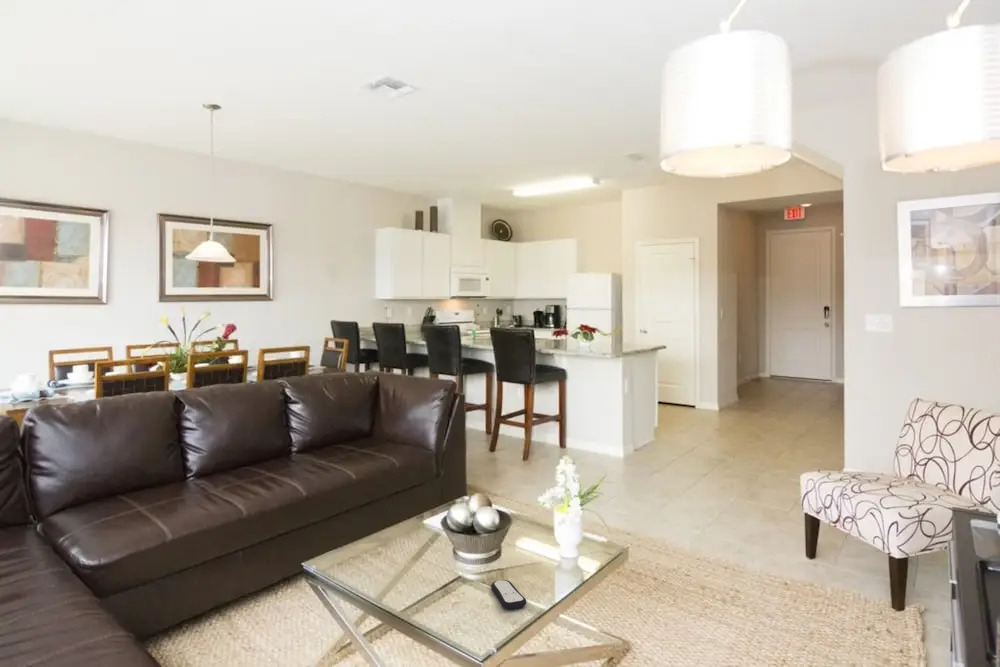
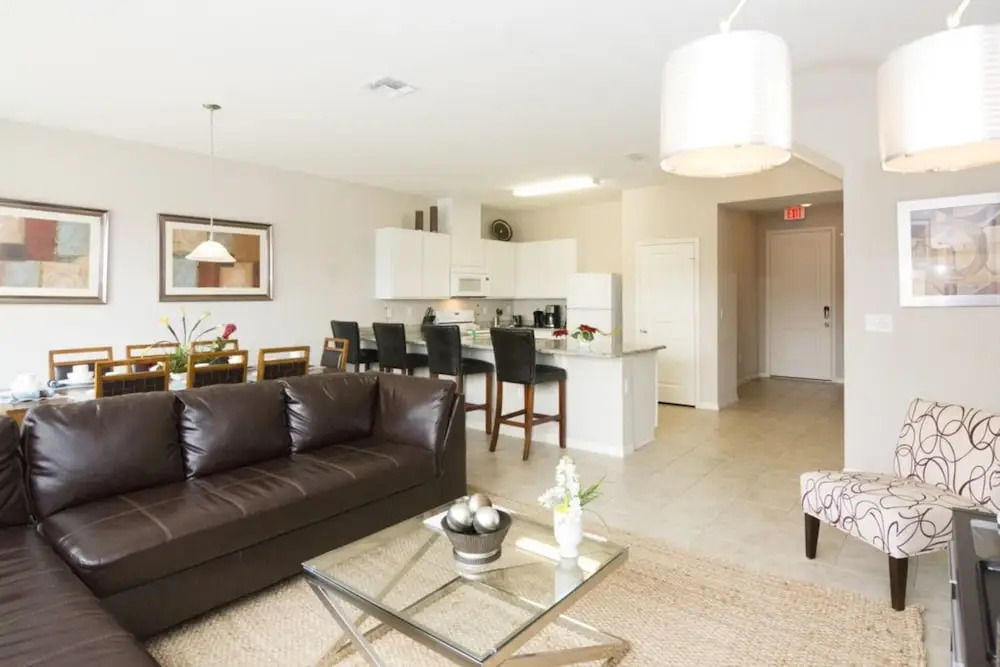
- remote control (507, 593)
